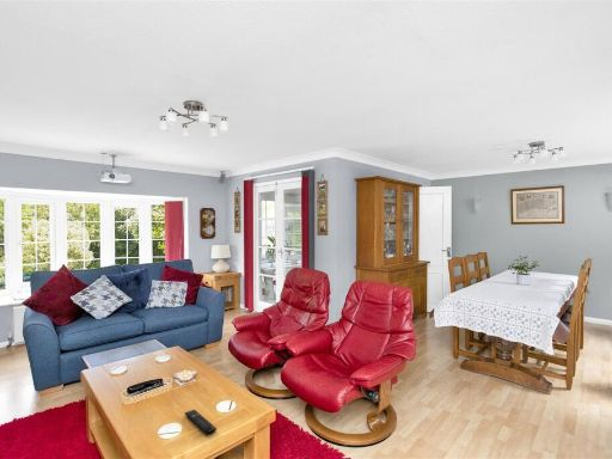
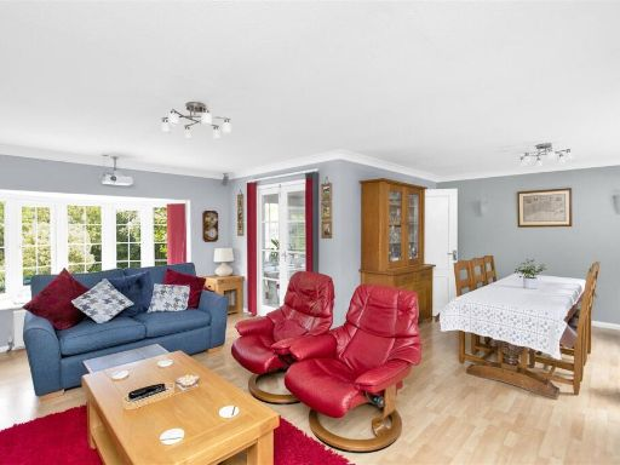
- remote control (200, 421)
